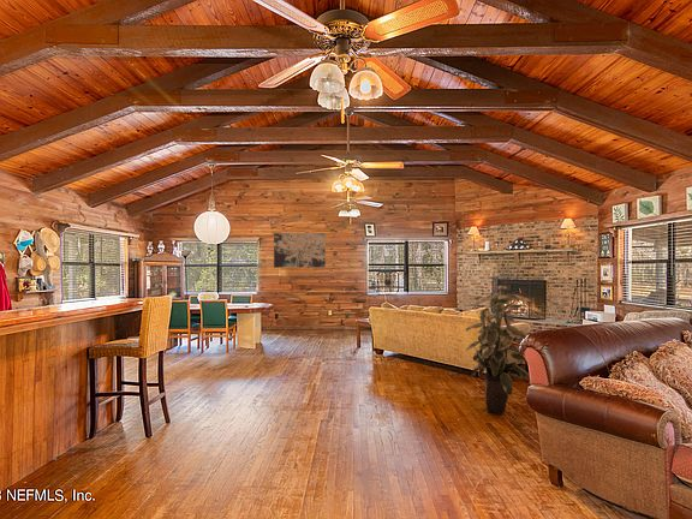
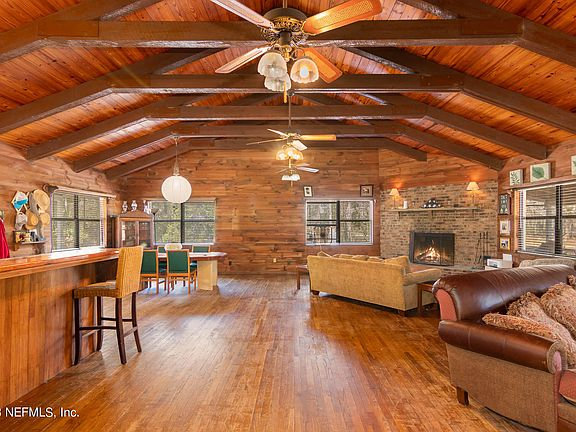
- indoor plant (500, 350)
- wall art (299, 250)
